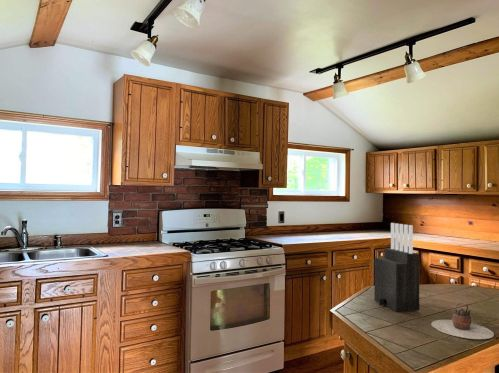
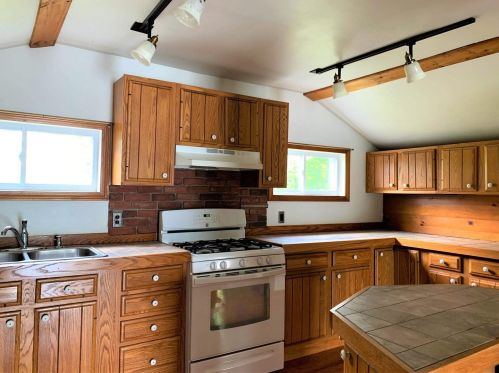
- teapot (461, 316)
- knife block (393, 264)
